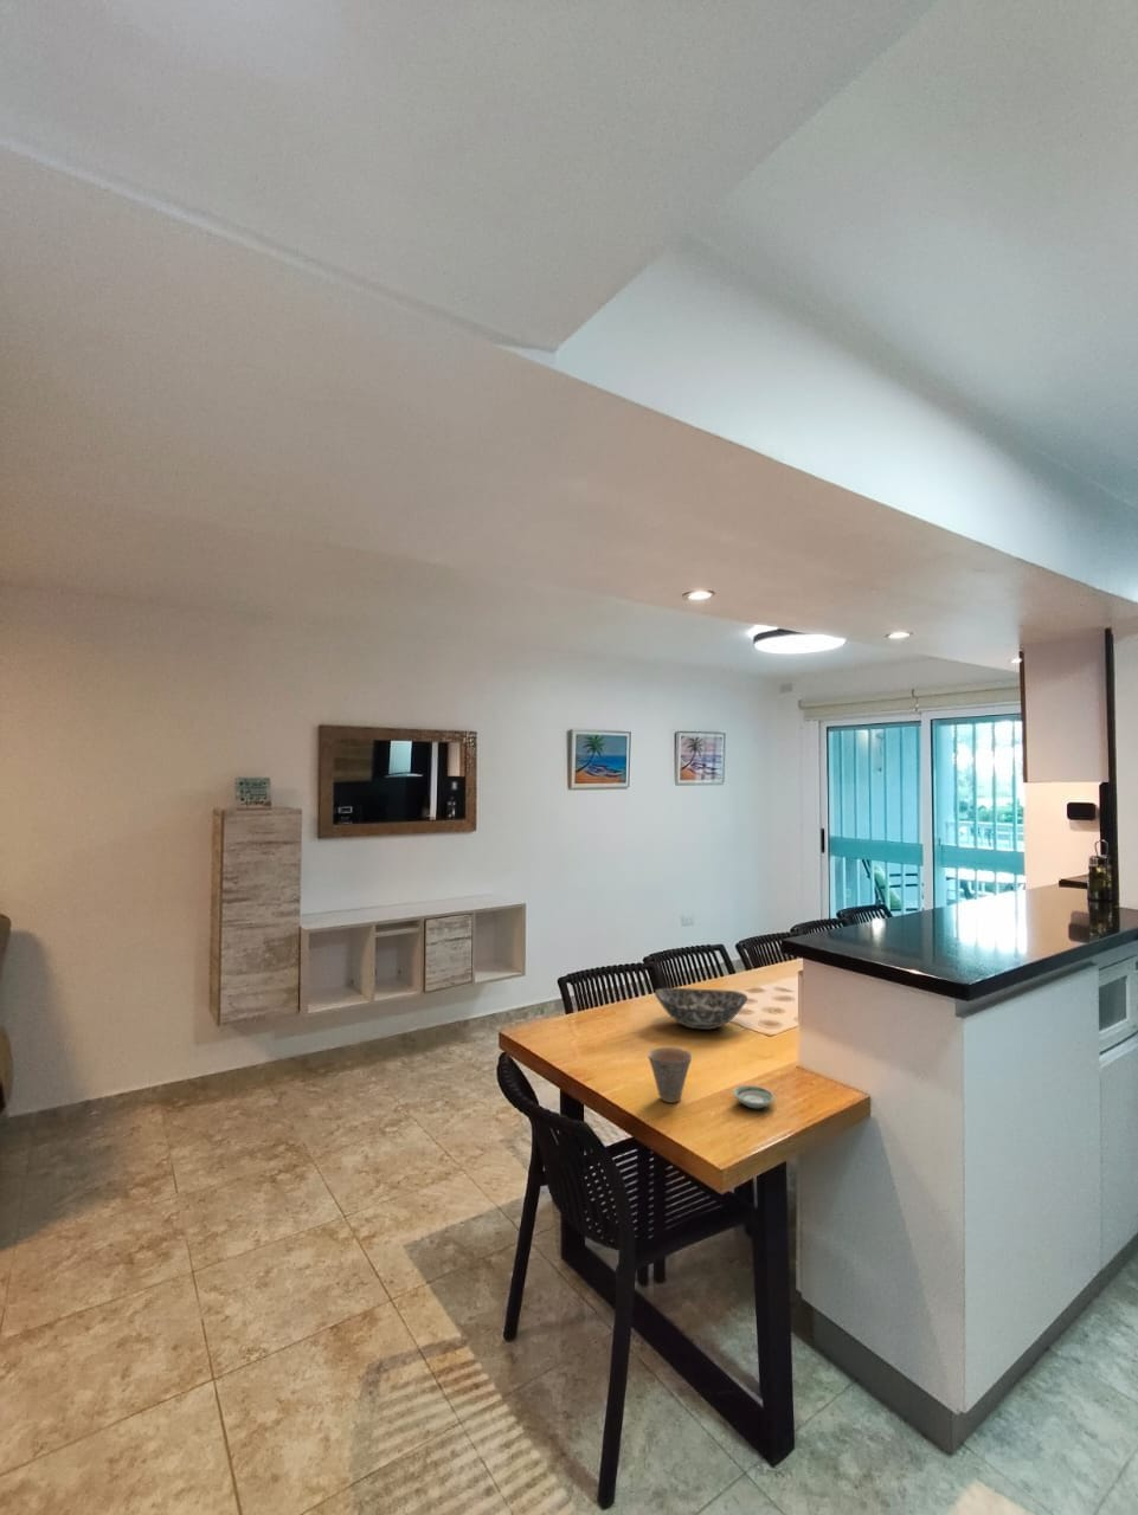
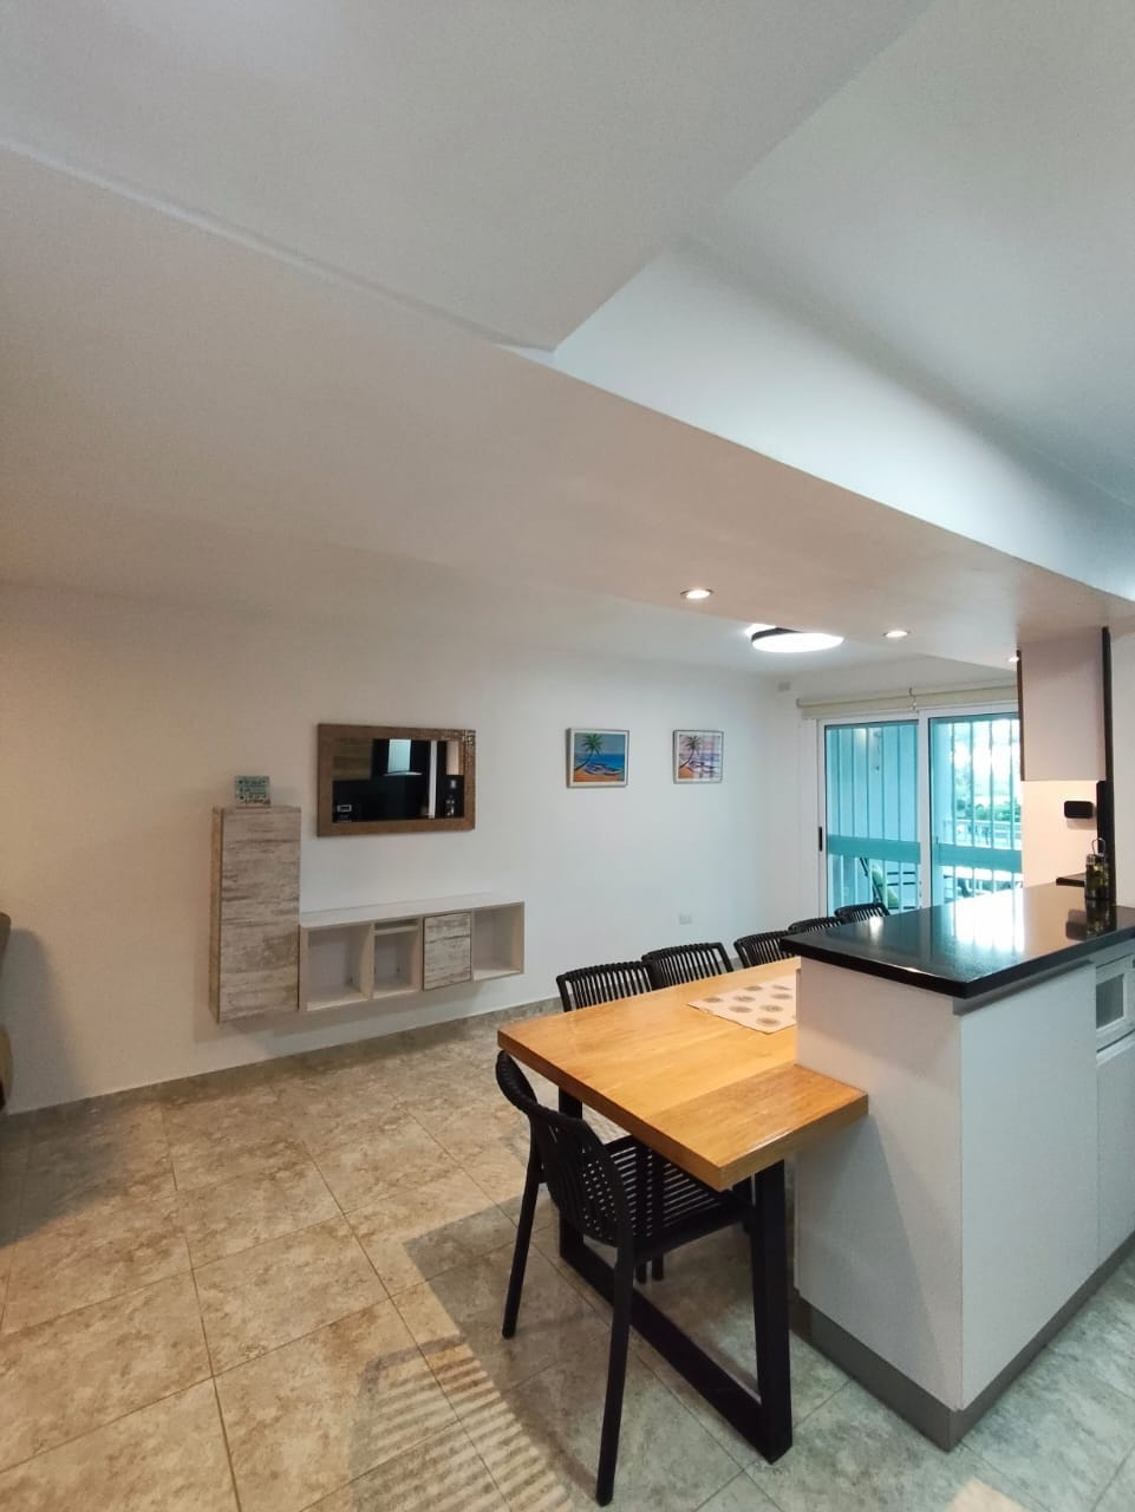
- bowl (699, 1008)
- saucer (753, 1098)
- cup (669, 1074)
